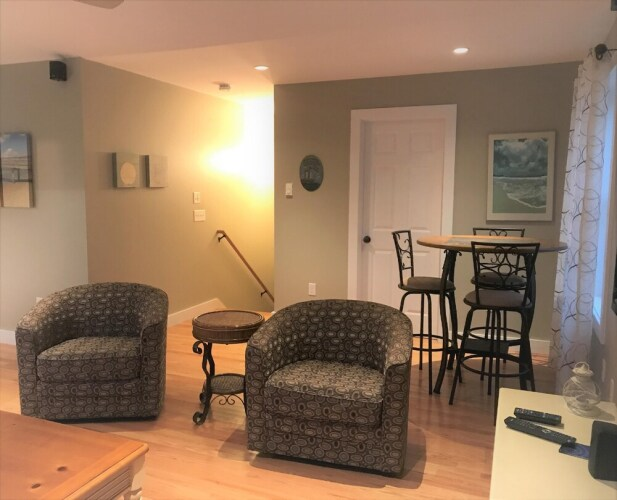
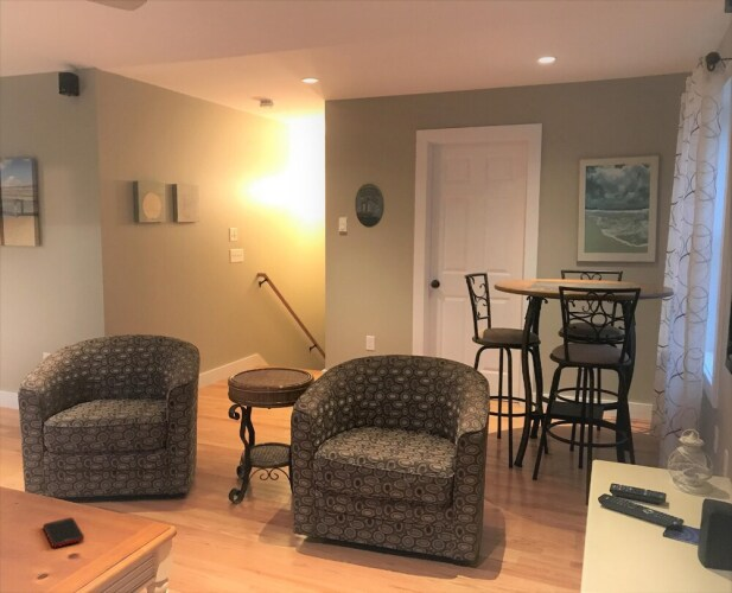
+ cell phone (63, 531)
